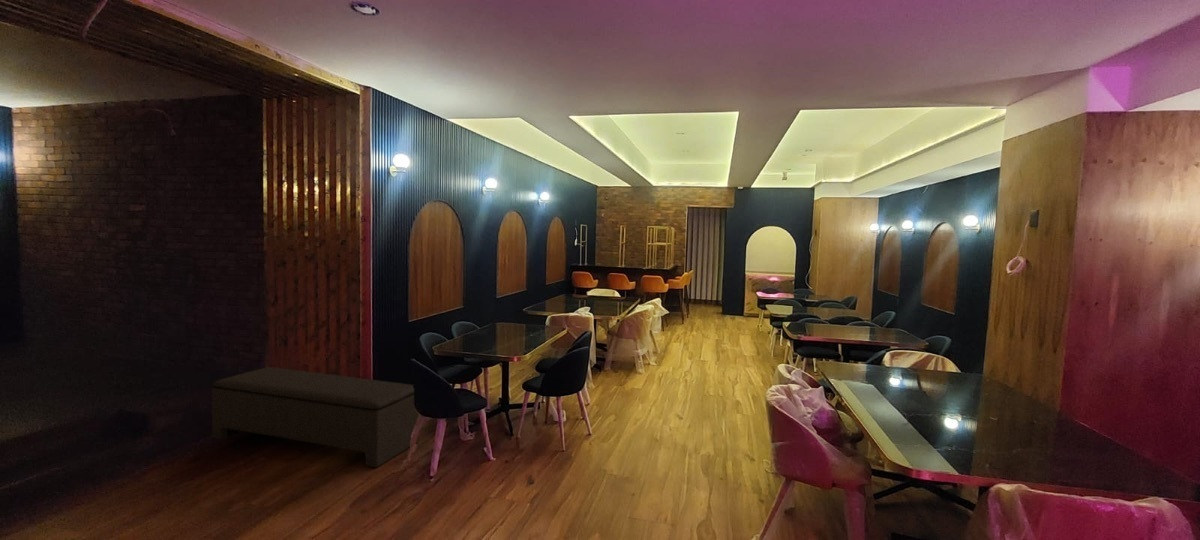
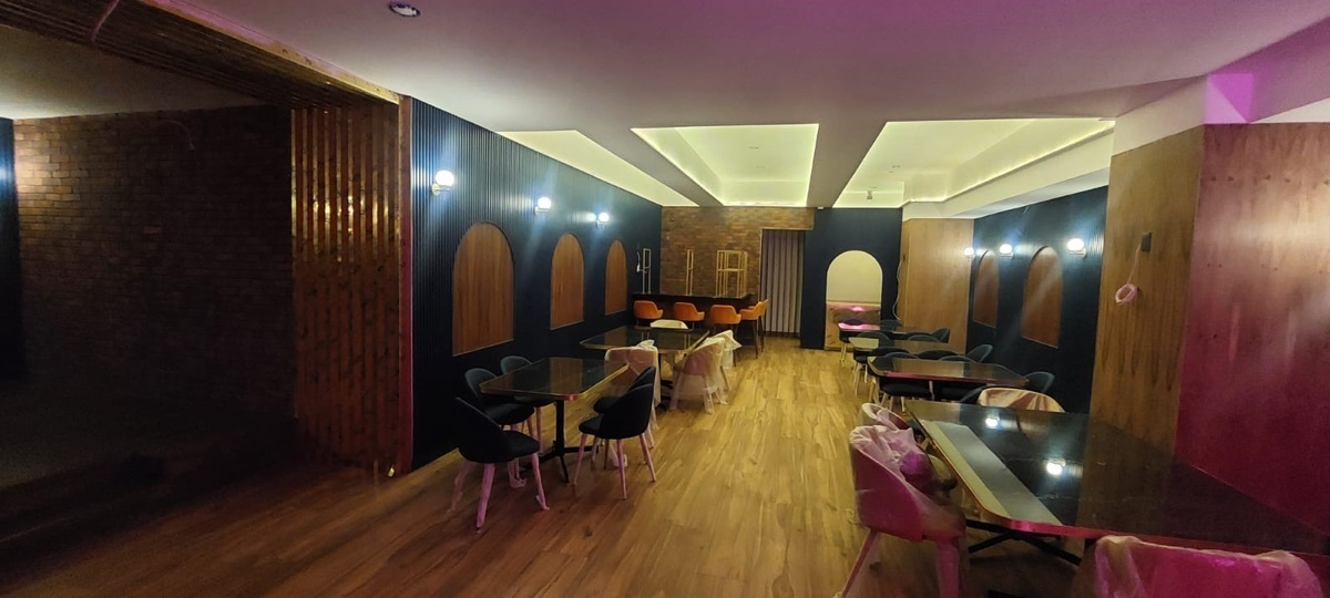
- bench (316, 411)
